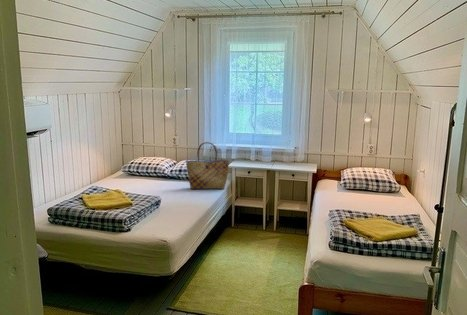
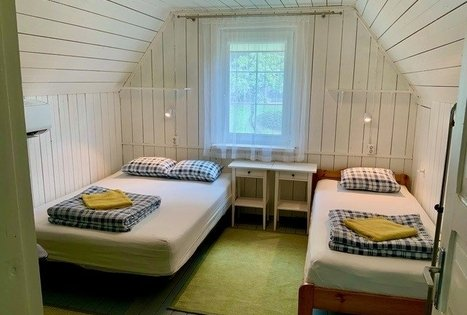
- tote bag (207, 165)
